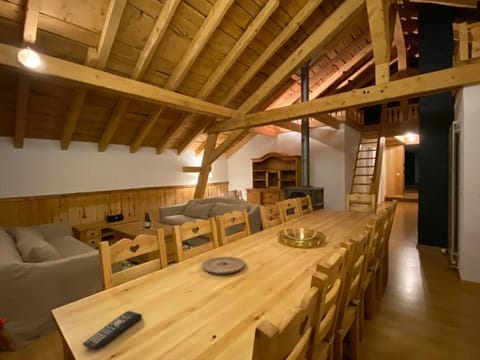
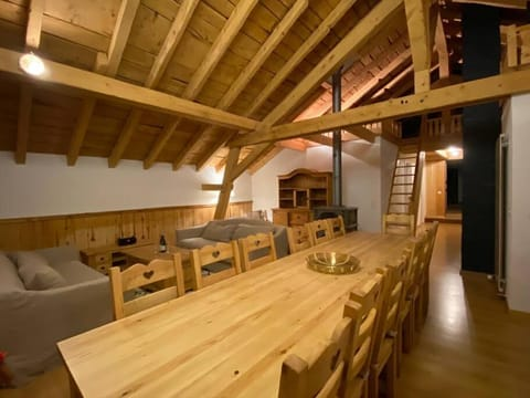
- remote control (115, 328)
- plate (223, 264)
